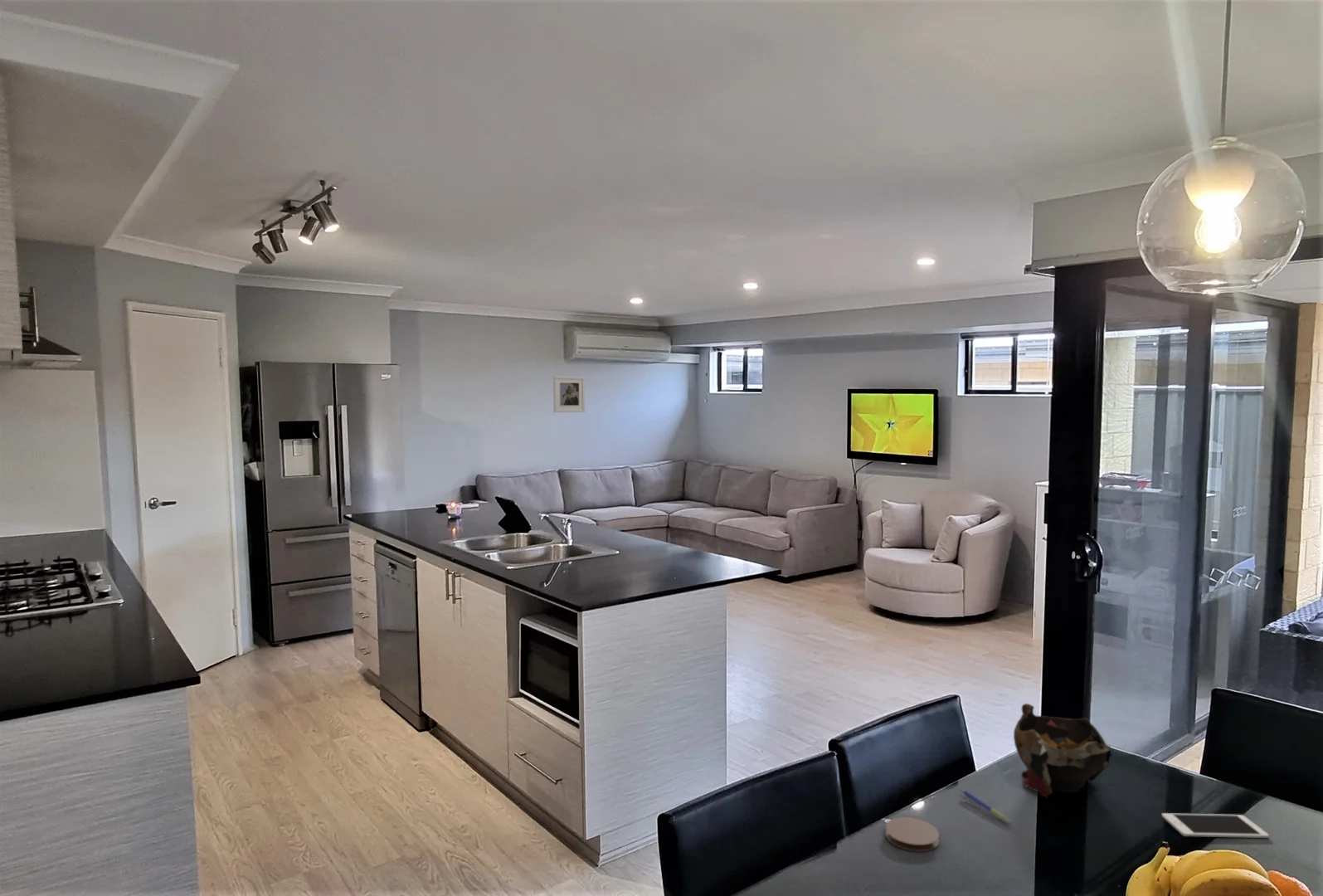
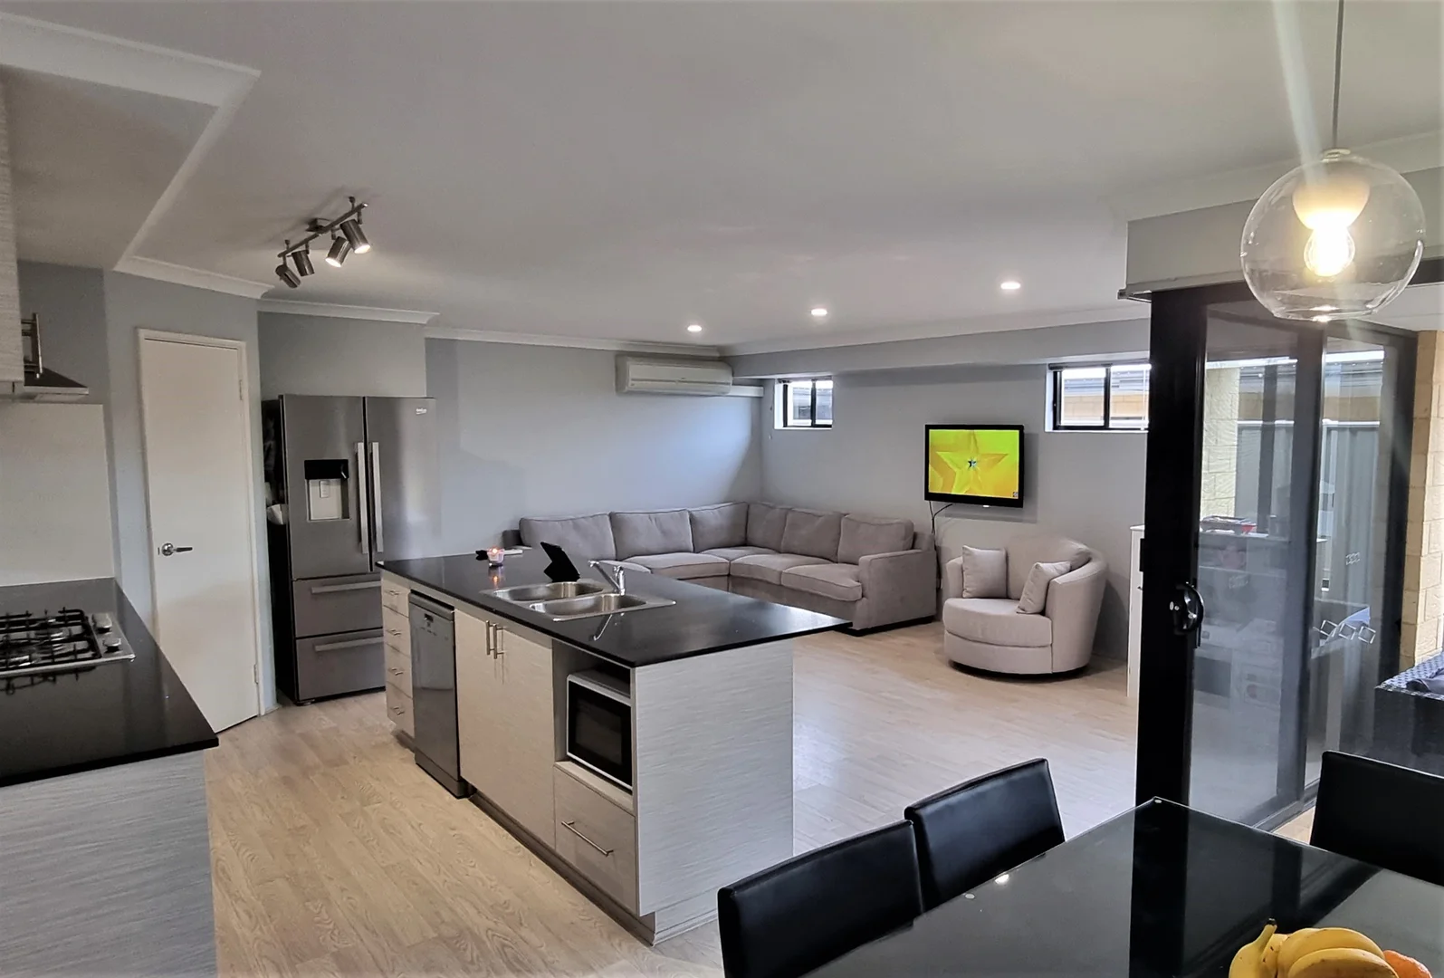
- pen (985, 806)
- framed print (569, 394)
- coaster (912, 834)
- cell phone (1214, 825)
- decorative bowl (1061, 752)
